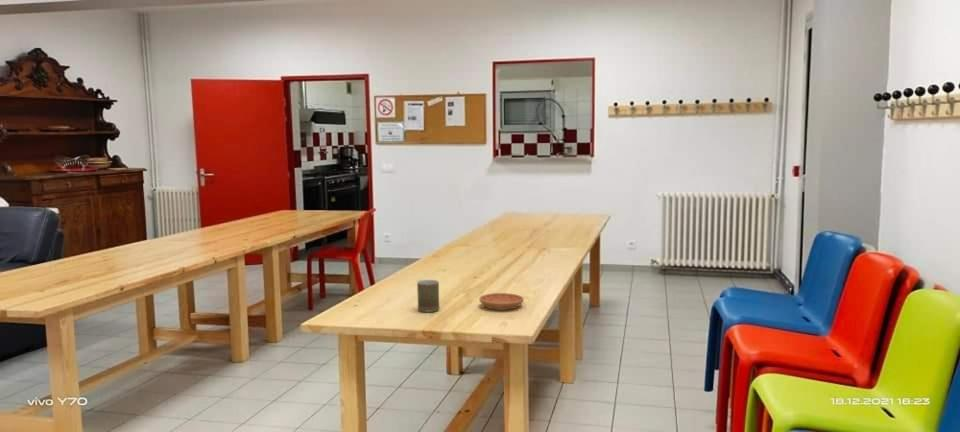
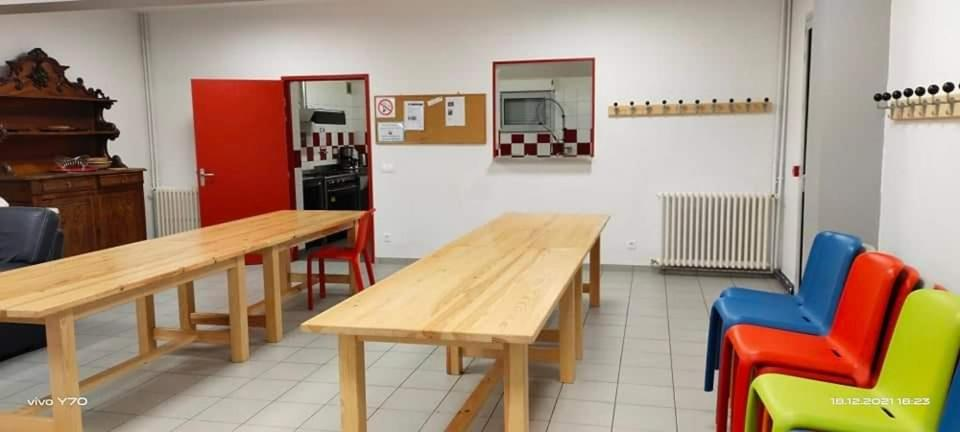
- saucer (501, 301)
- mug (430, 294)
